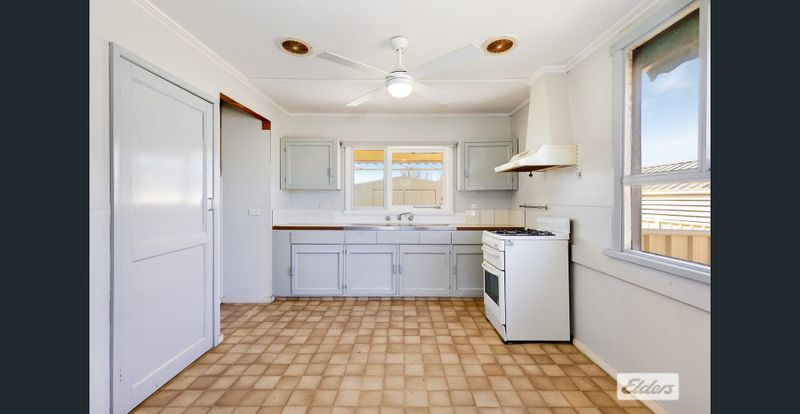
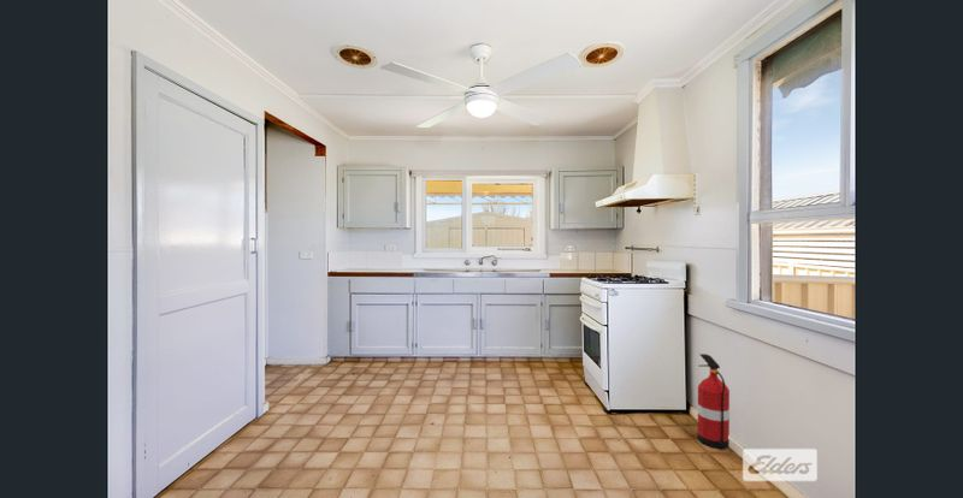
+ fire extinguisher (713, 399)
